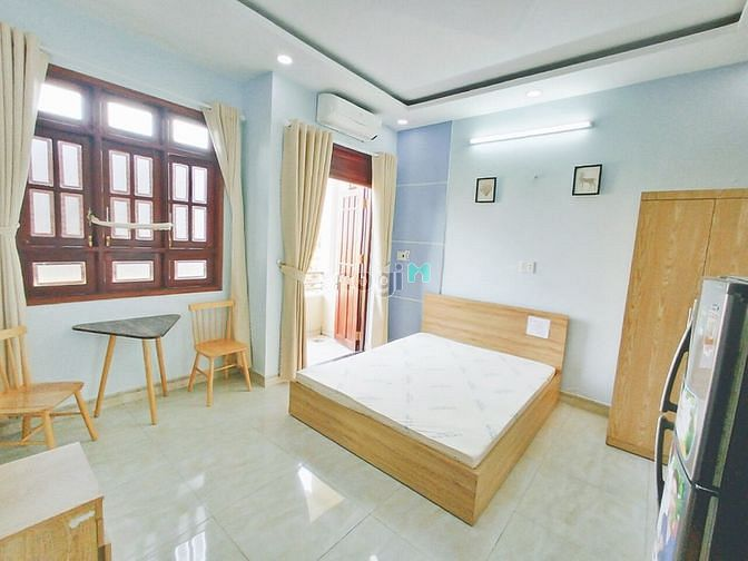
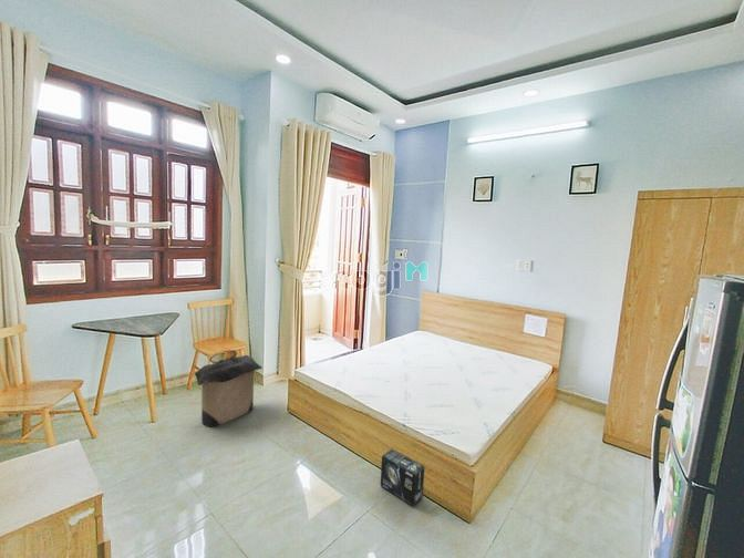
+ box (402, 476)
+ laundry hamper (228, 380)
